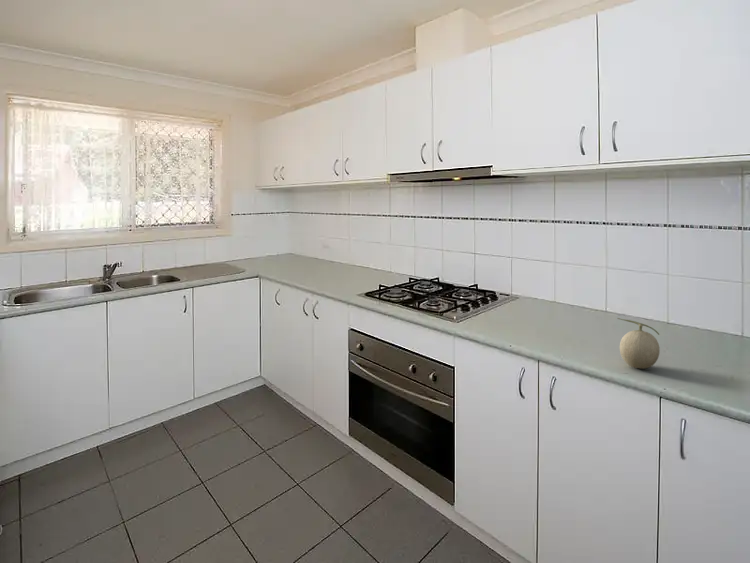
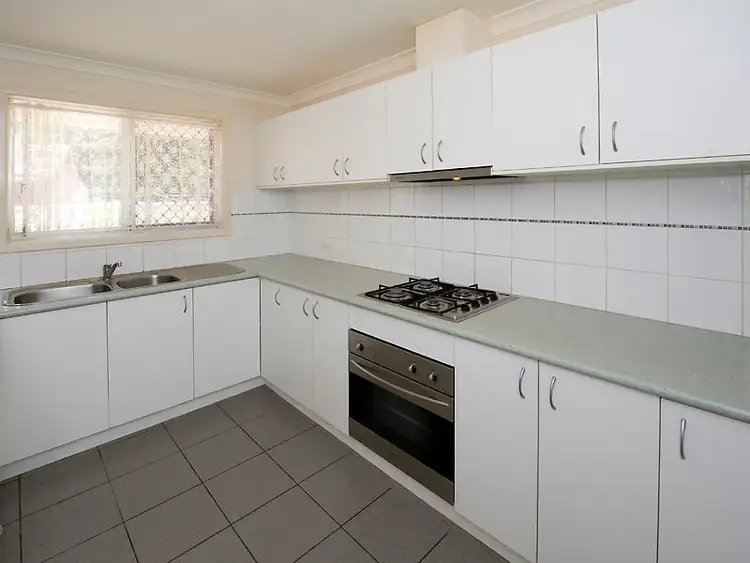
- fruit (640, 343)
